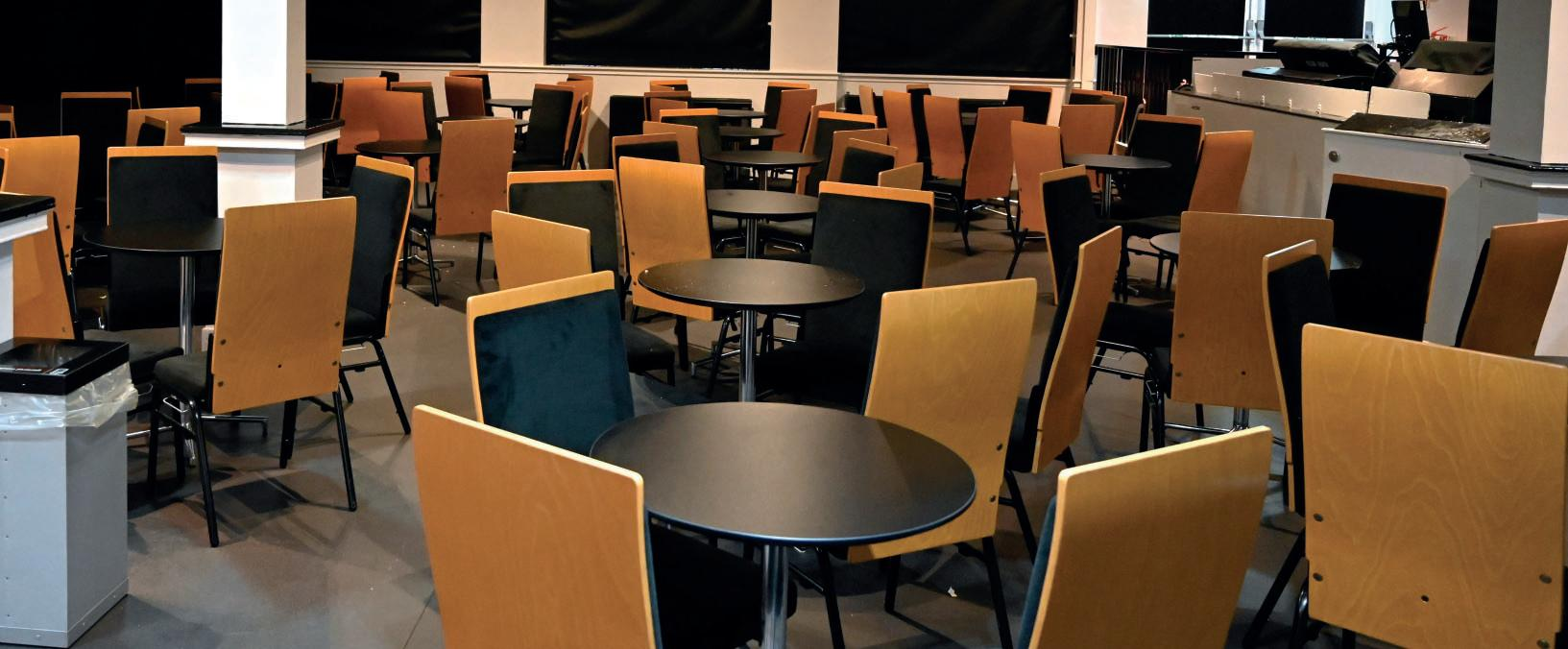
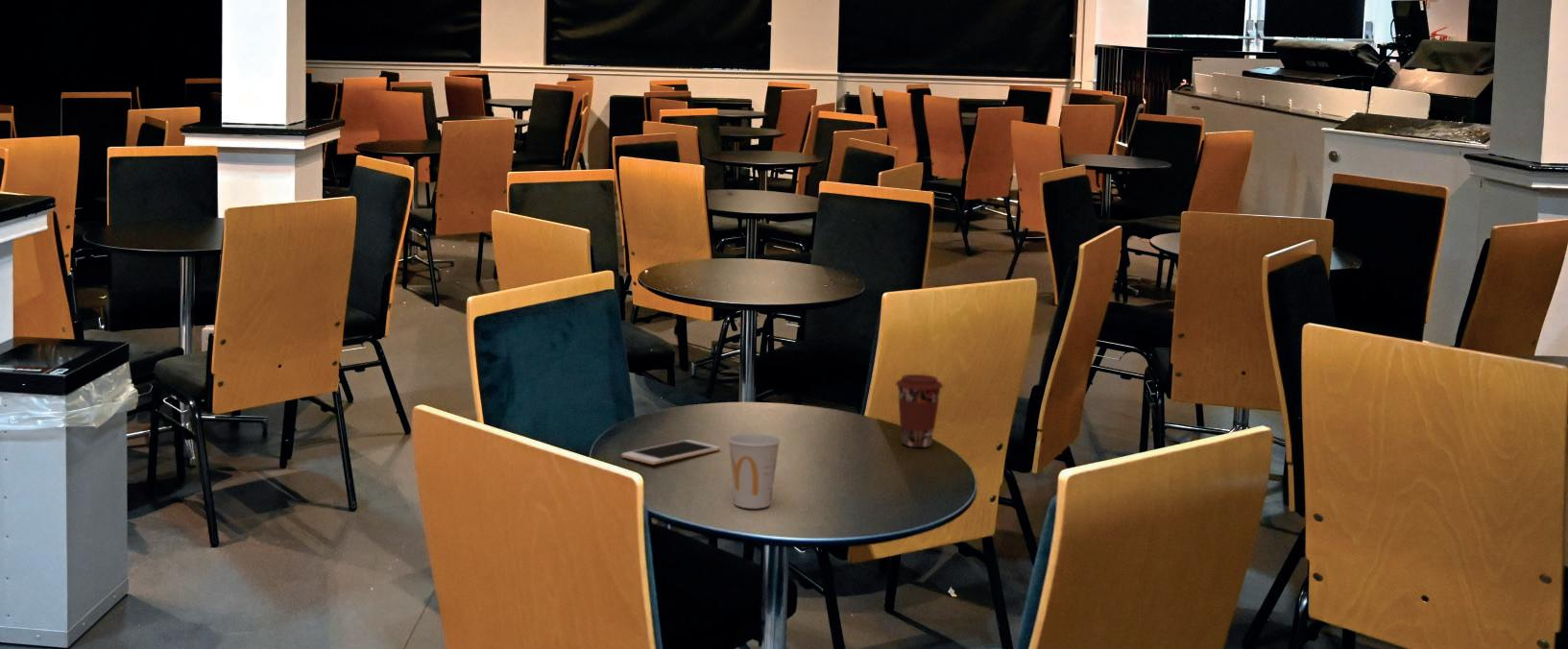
+ cell phone (671, 451)
+ cup (753, 470)
+ coffee cup (918, 410)
